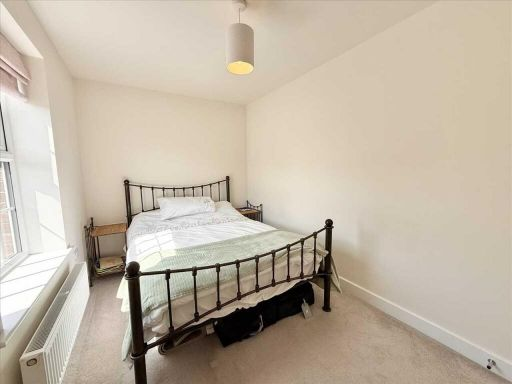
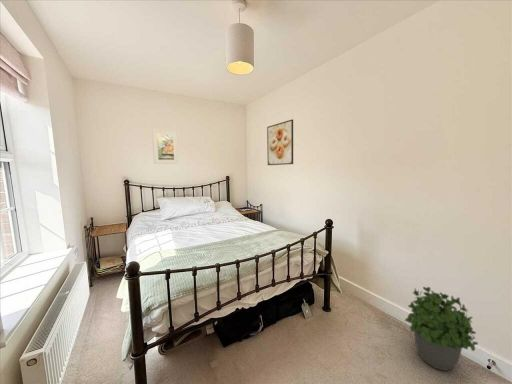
+ potted plant (437, 327)
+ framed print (279, 144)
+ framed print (165, 147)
